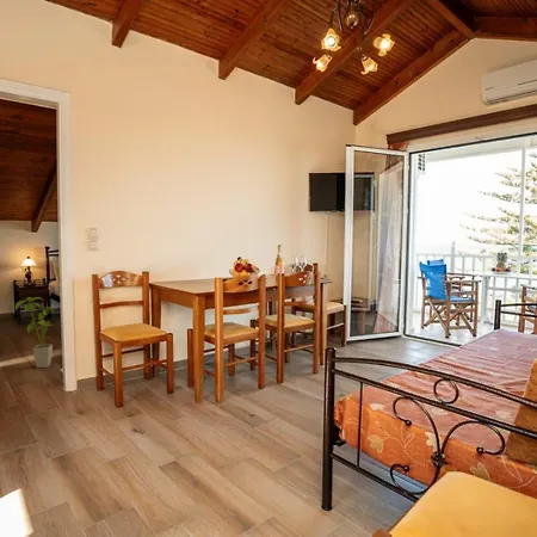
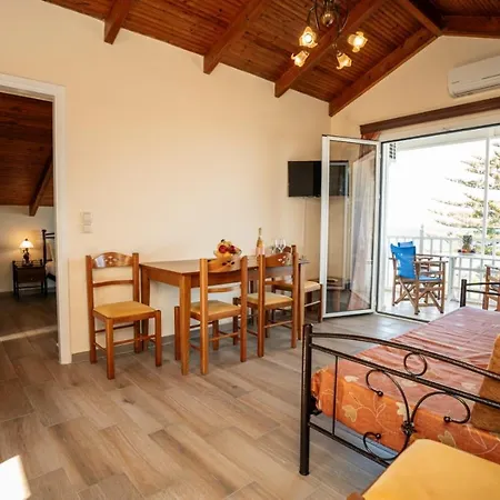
- house plant (37, 333)
